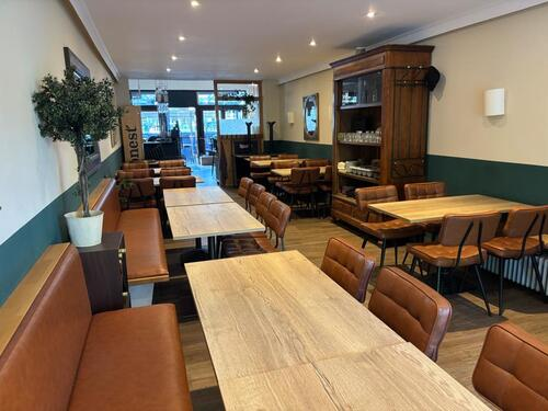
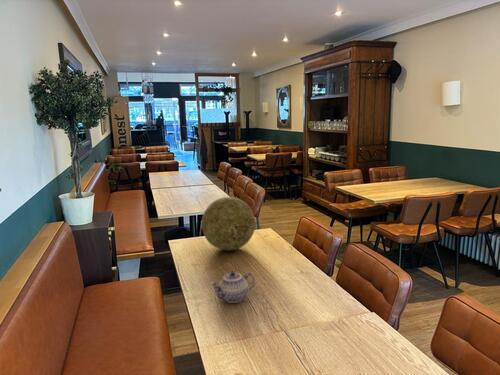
+ decorative ball (228, 223)
+ teapot (233, 285)
